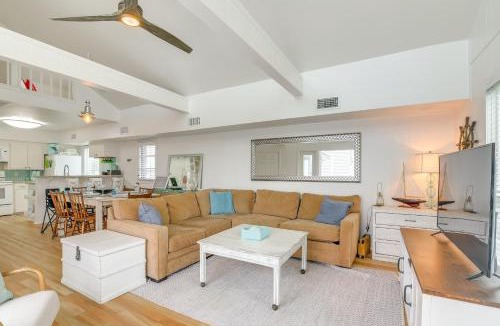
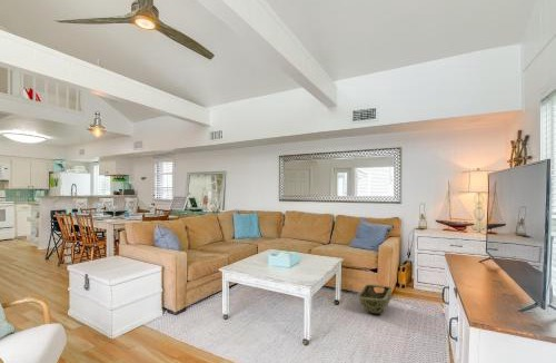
+ woven basket (375, 298)
